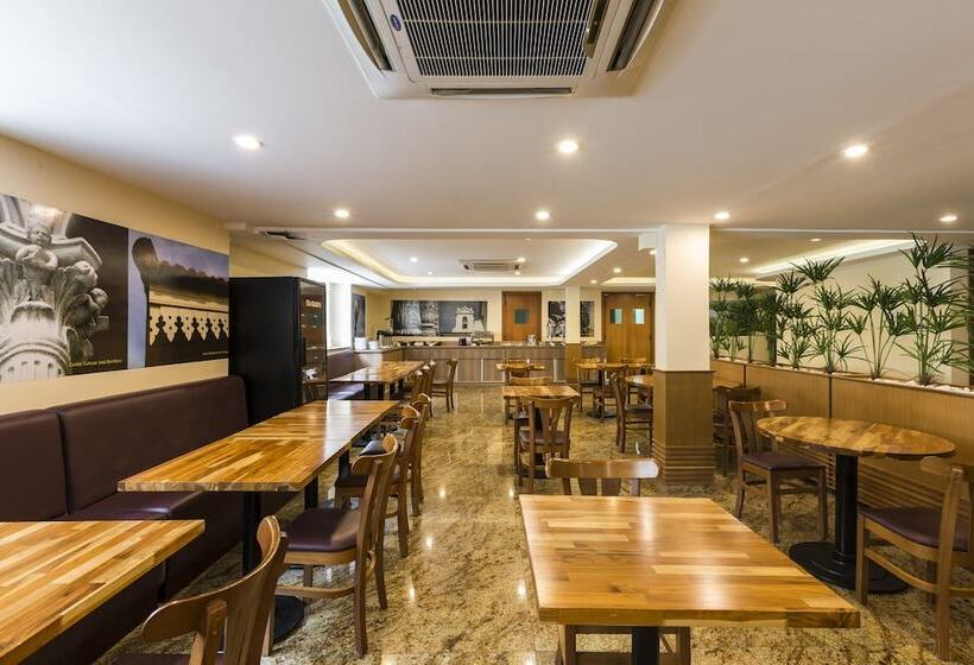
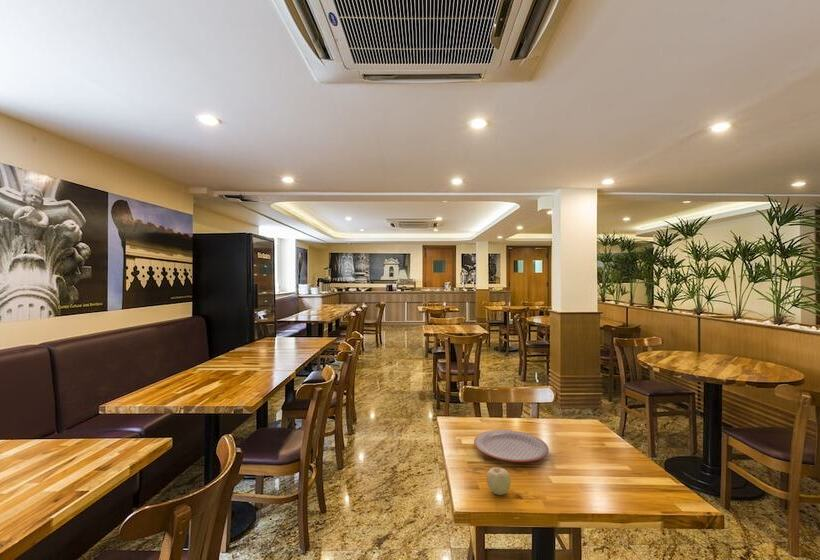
+ fruit (498, 478)
+ plate (510, 446)
